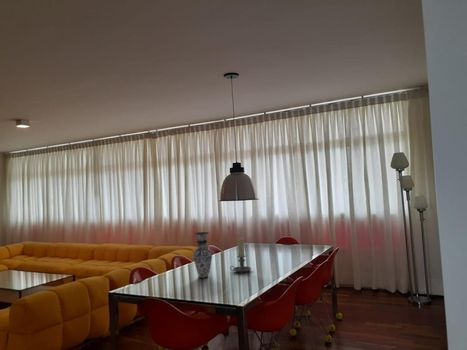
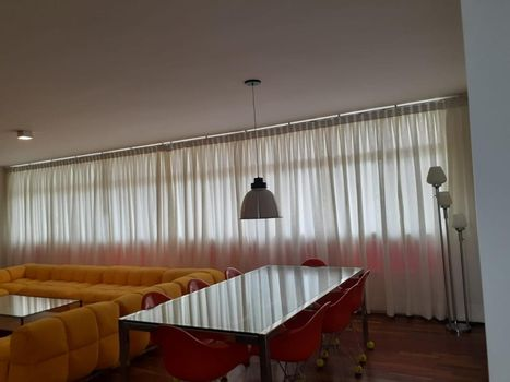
- candle holder (239, 254)
- vase (202, 254)
